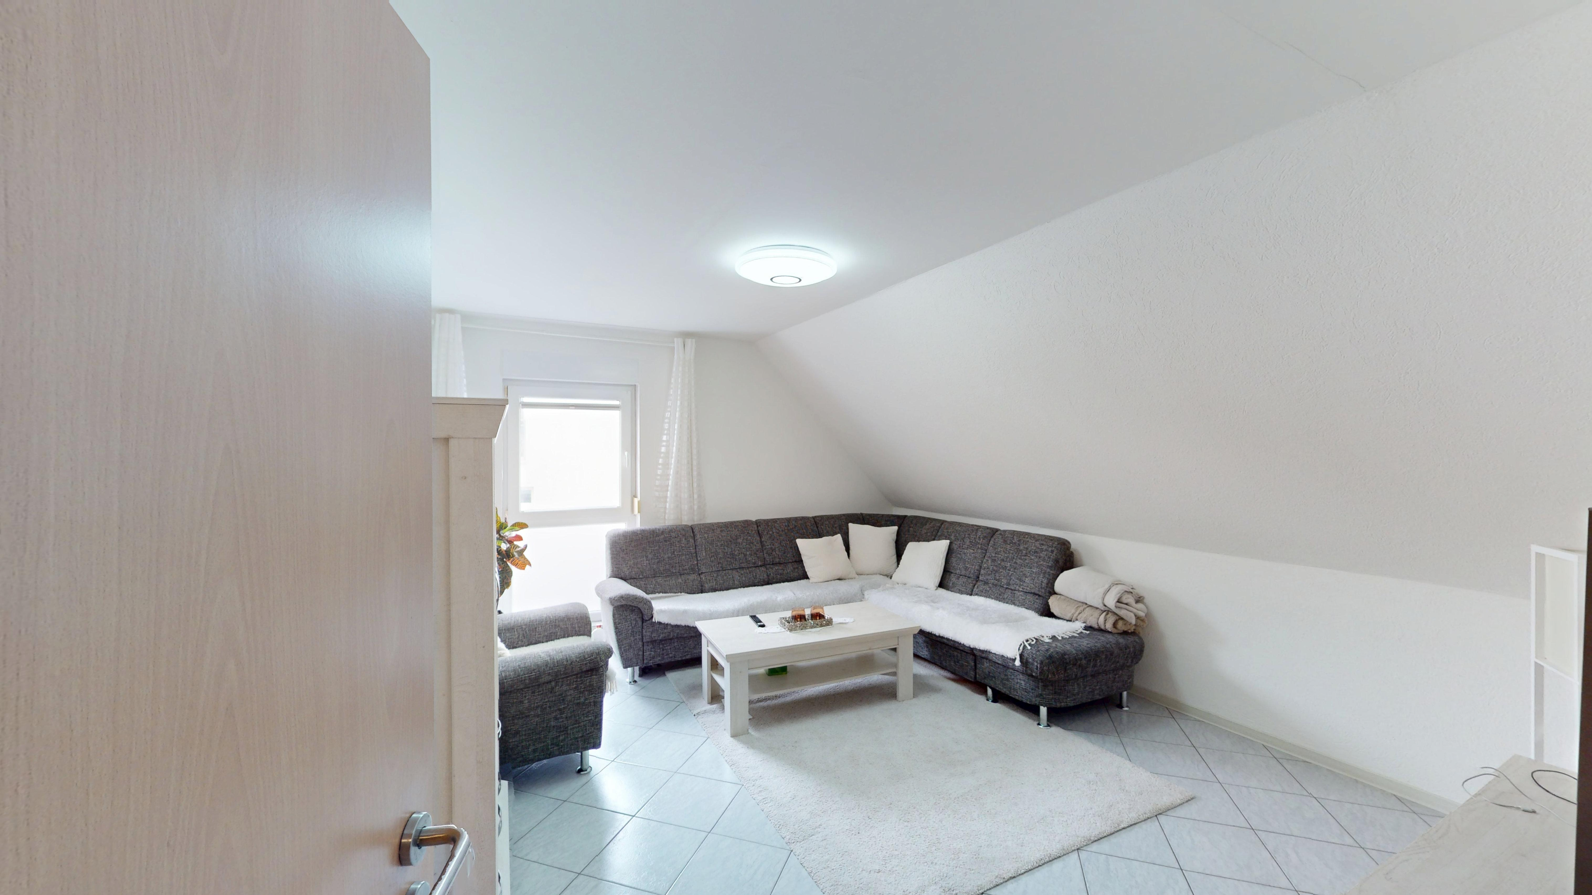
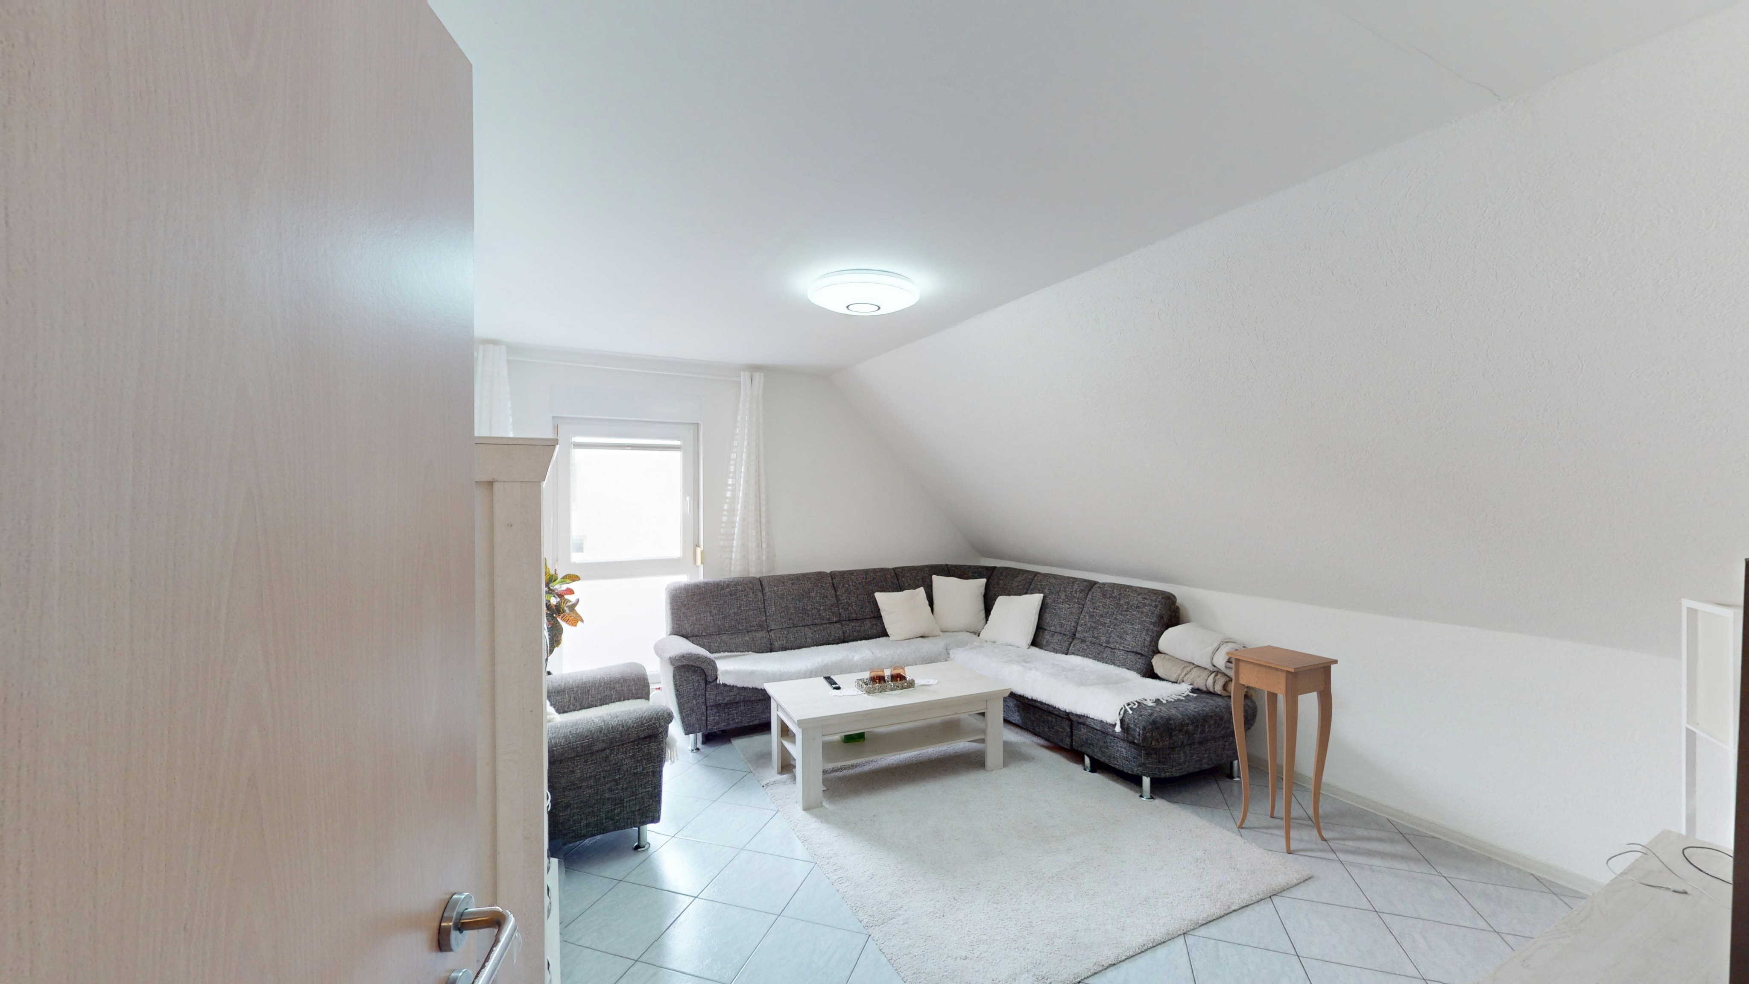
+ side table (1284, 745)
